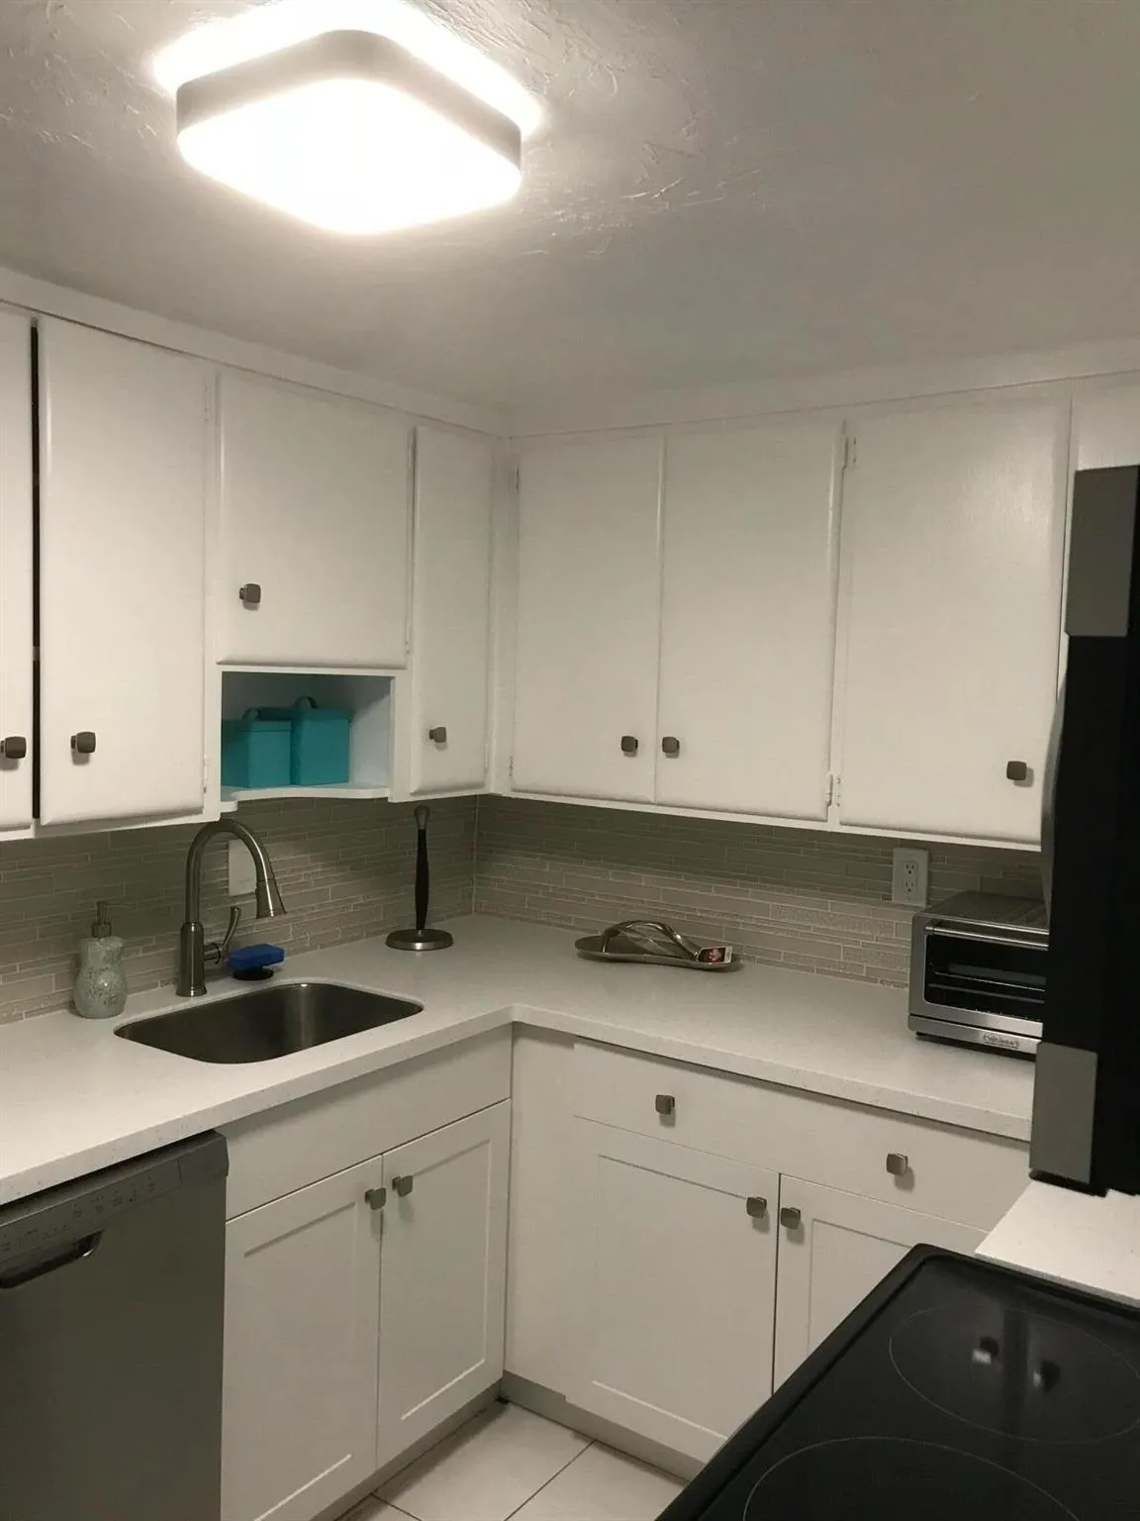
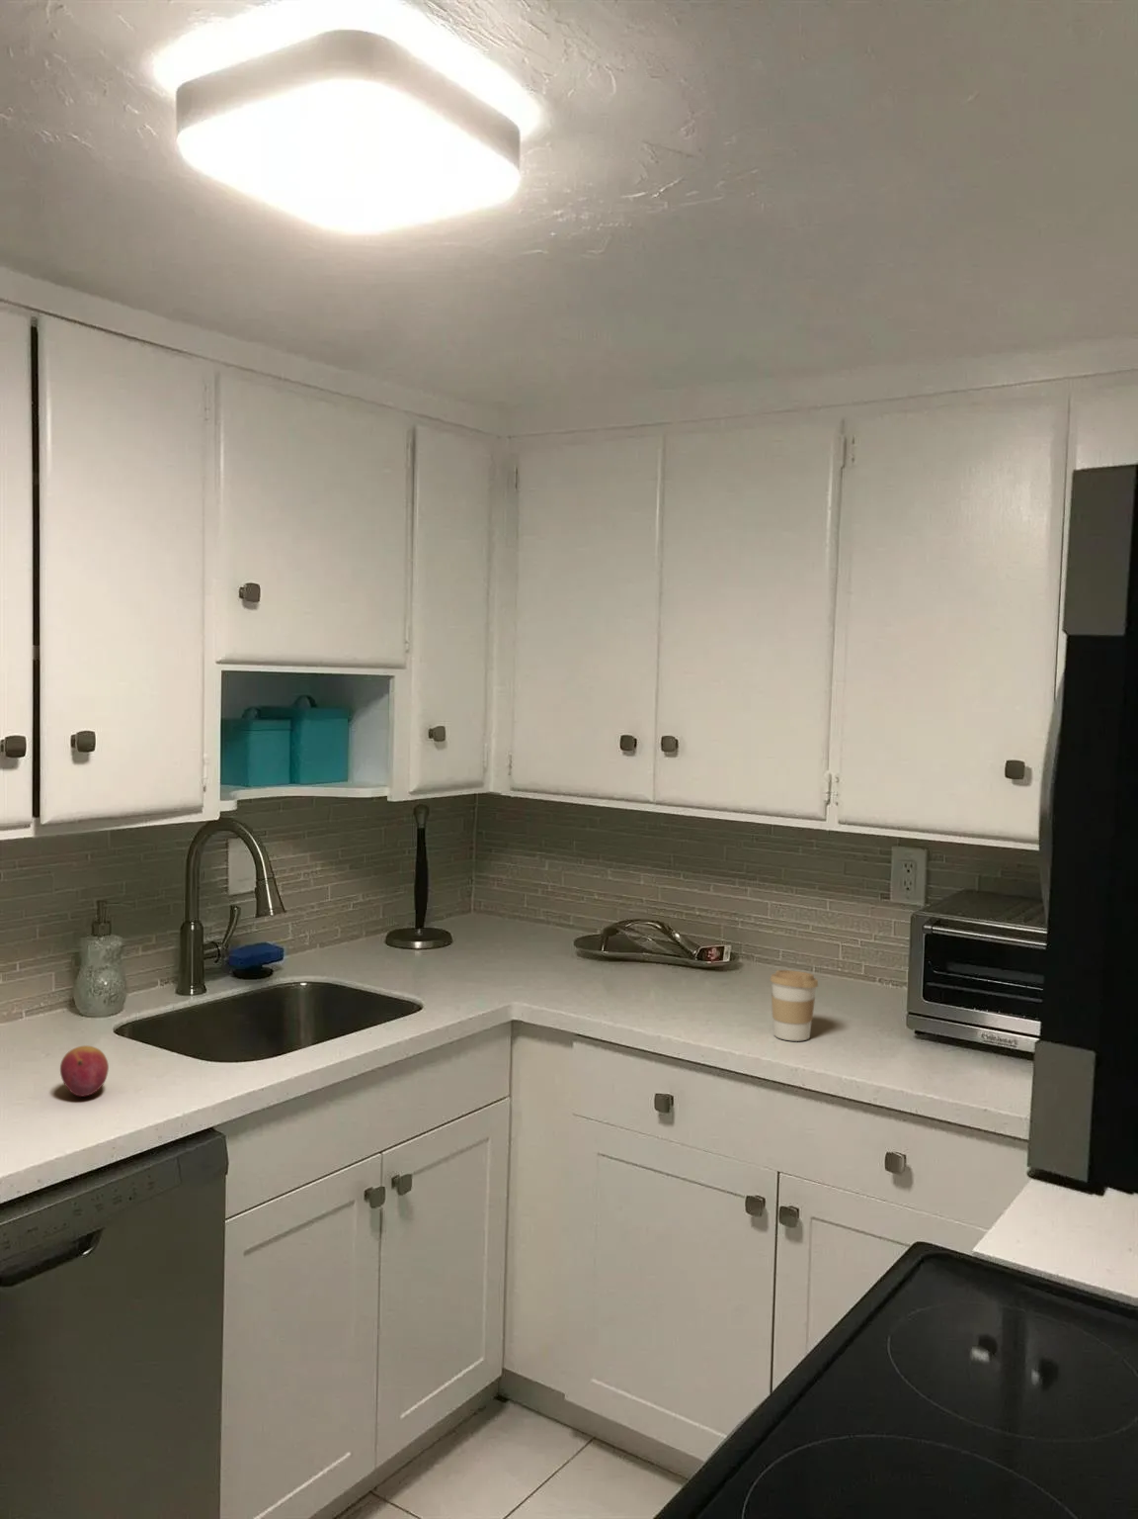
+ fruit (84, 1069)
+ coffee cup (793, 1002)
